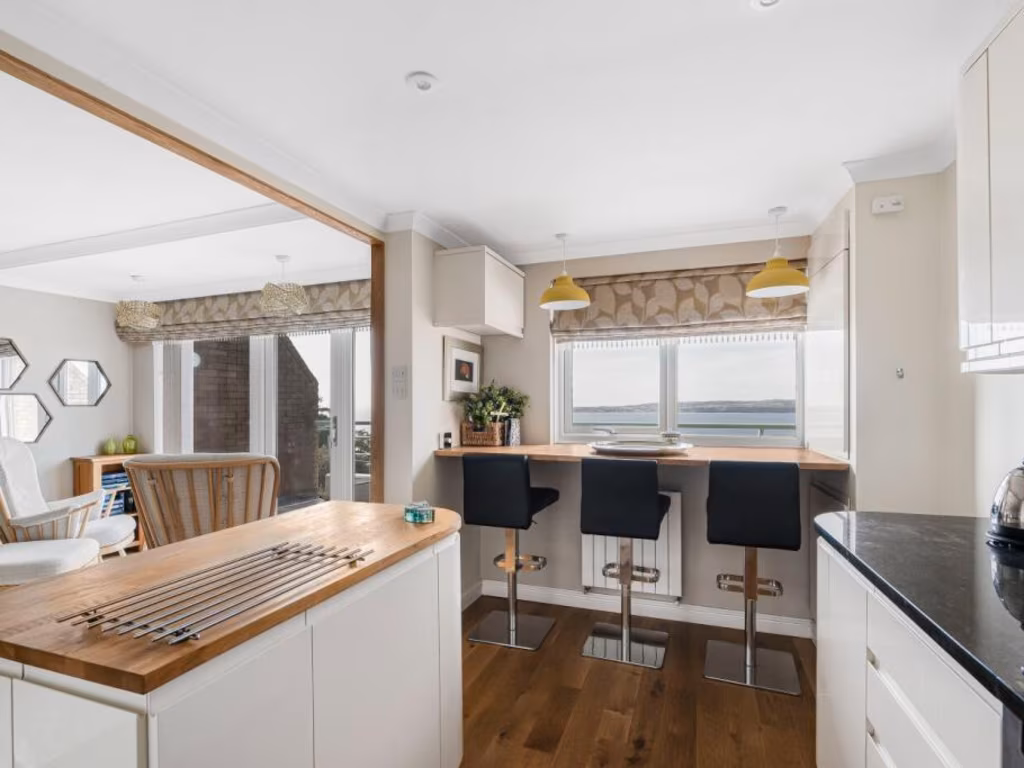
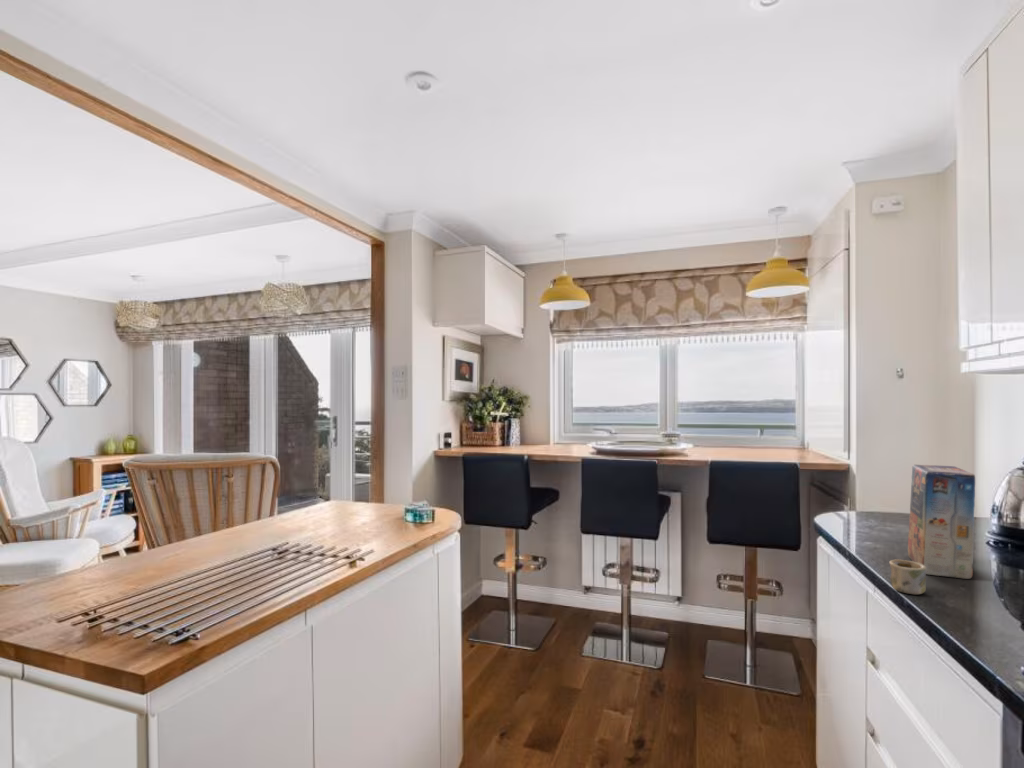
+ cereal box (928, 523)
